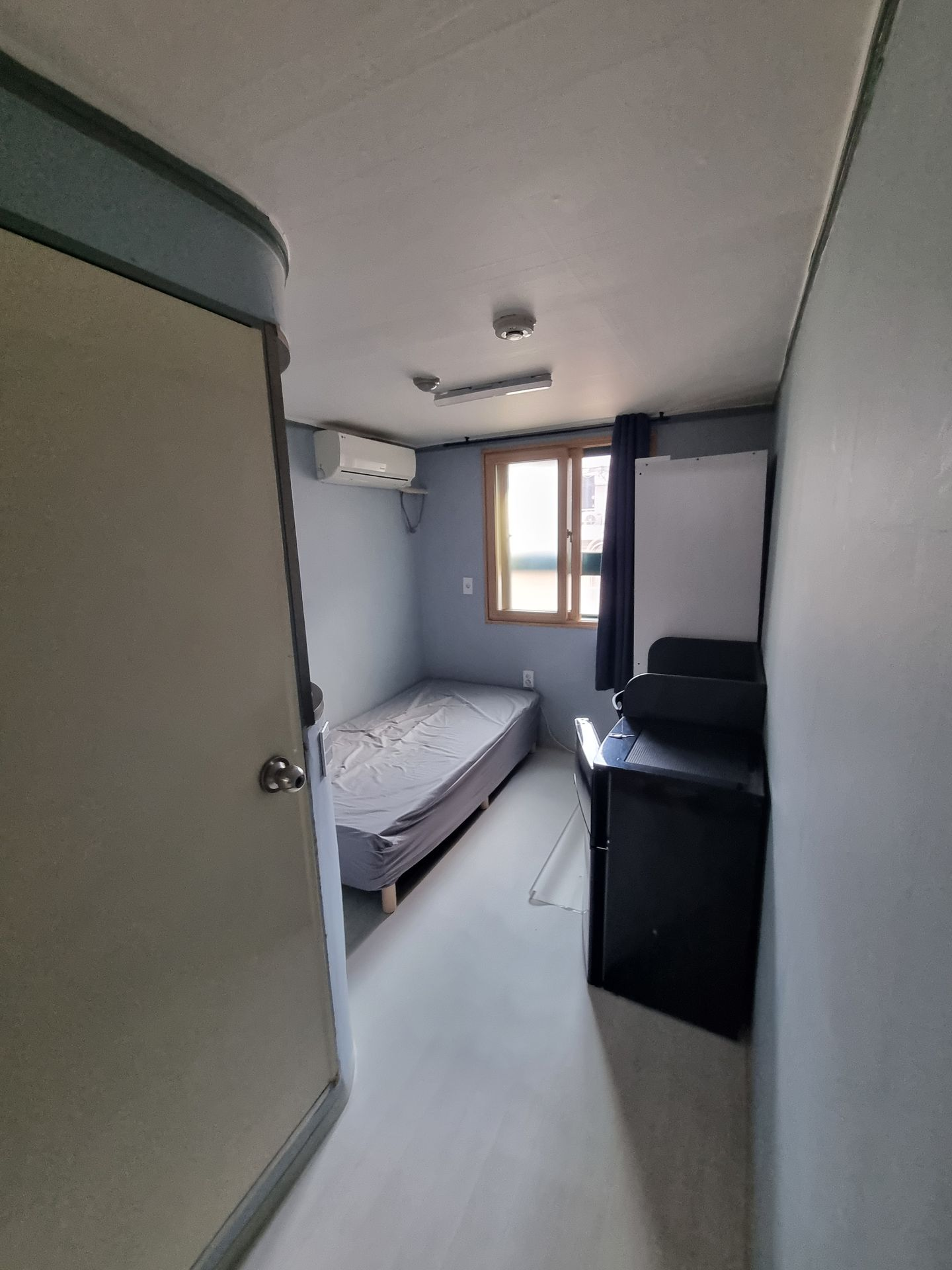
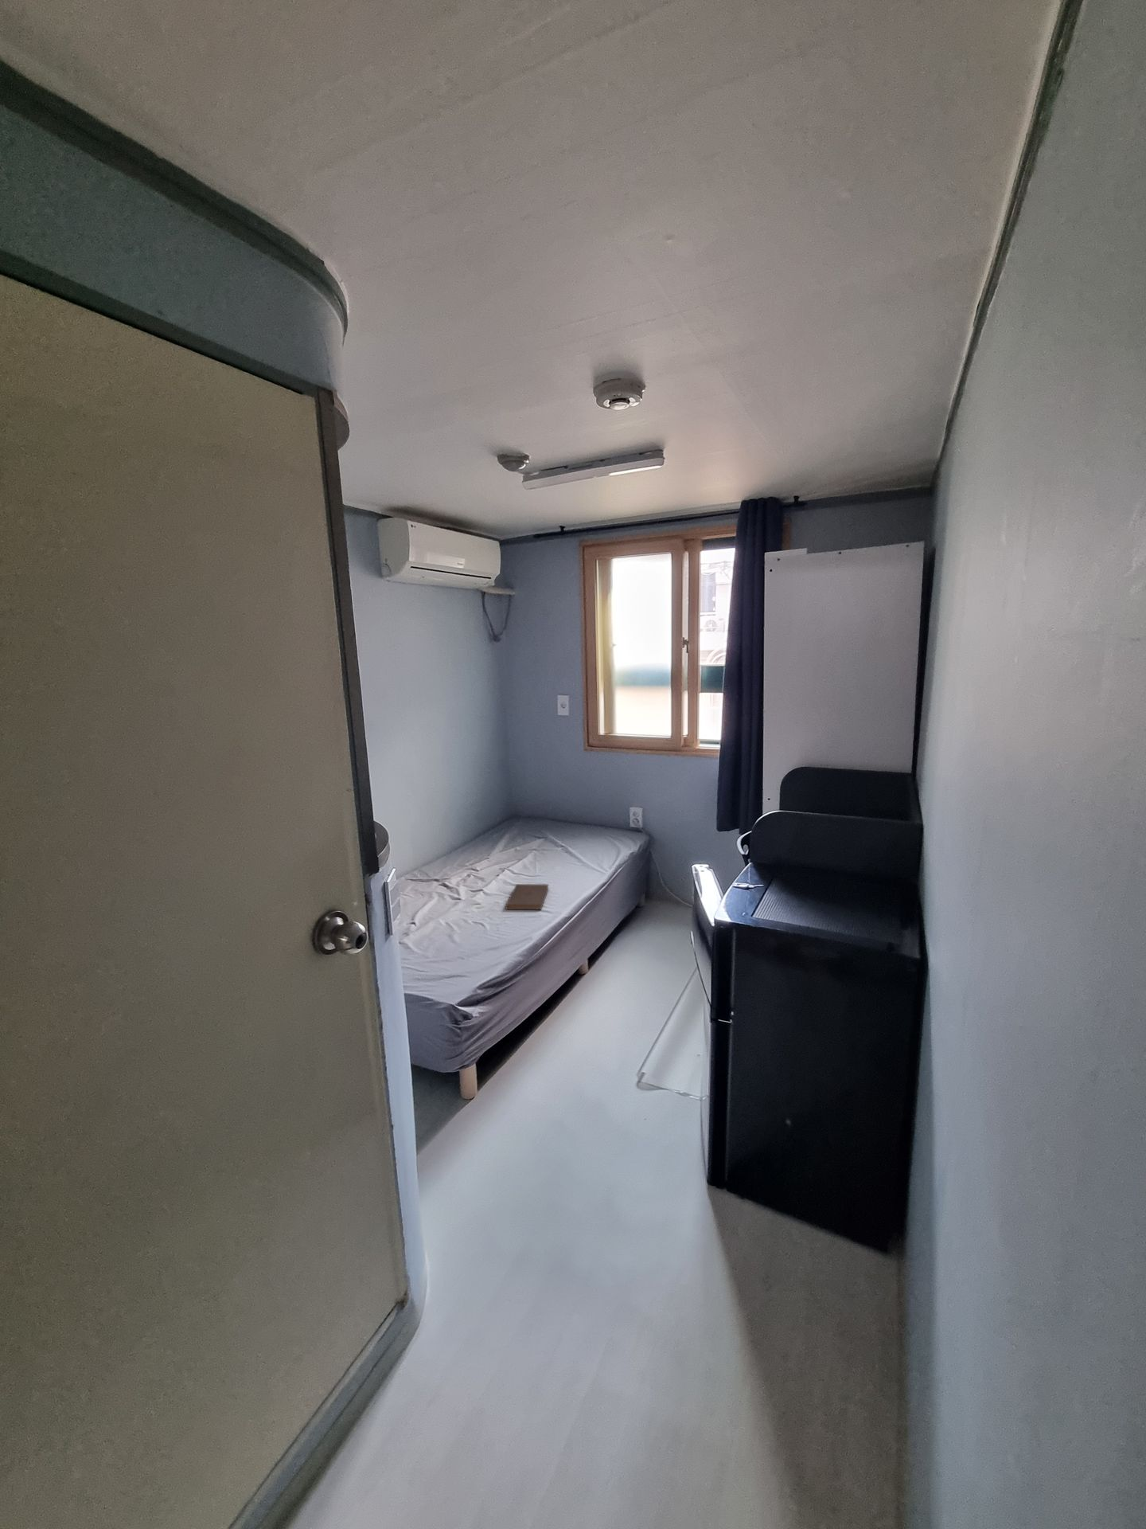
+ book (527, 896)
